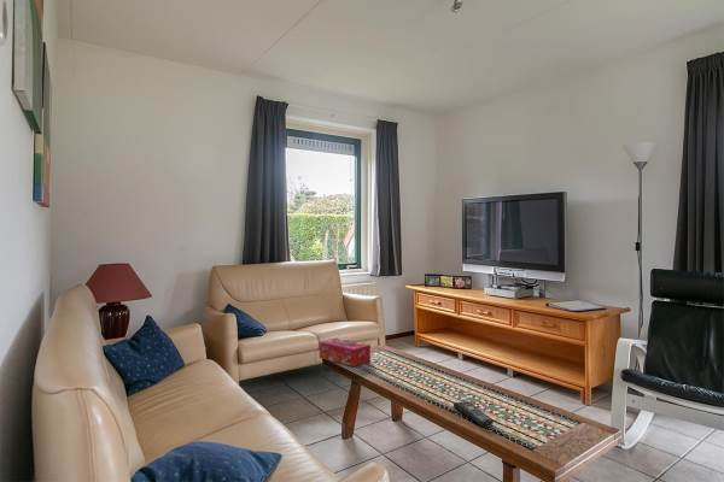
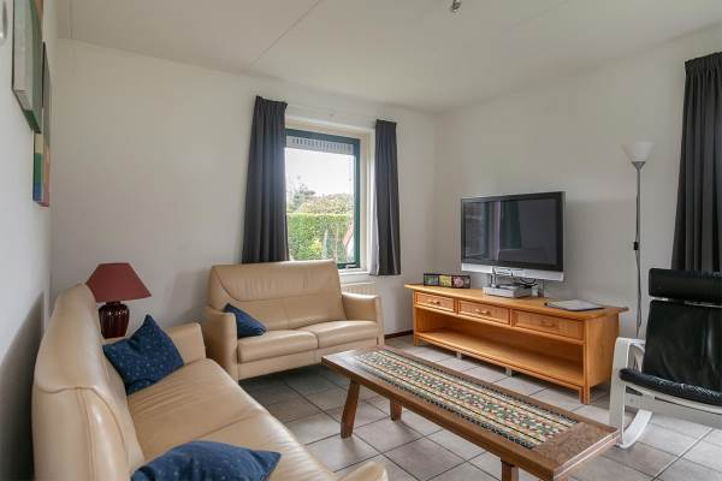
- remote control (472, 412)
- tissue box (344, 351)
